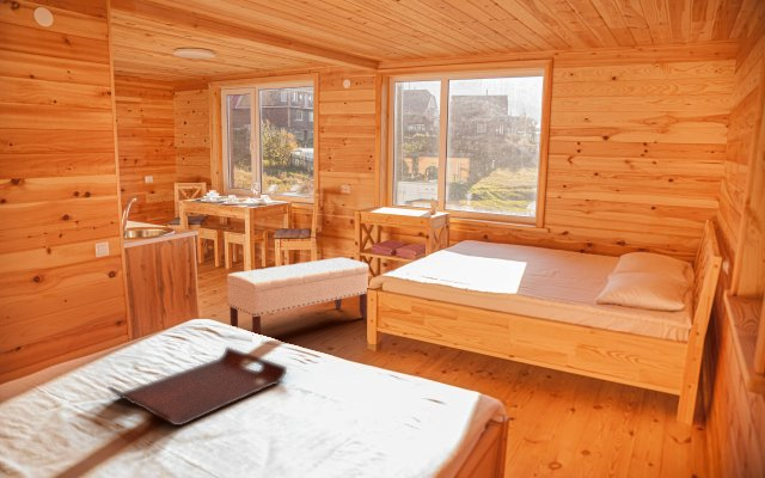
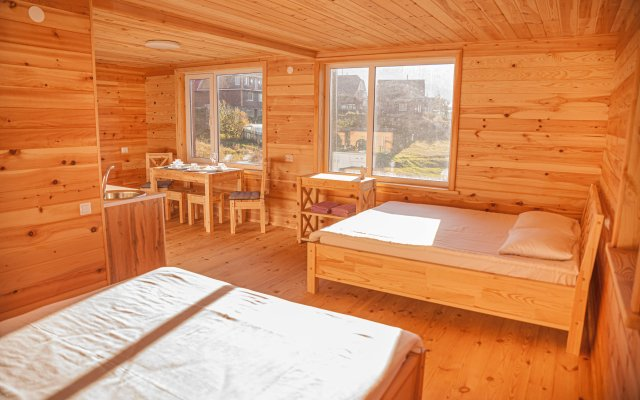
- serving tray (202, 381)
- bench (301, 296)
